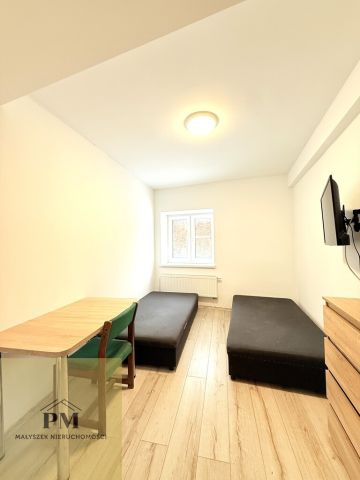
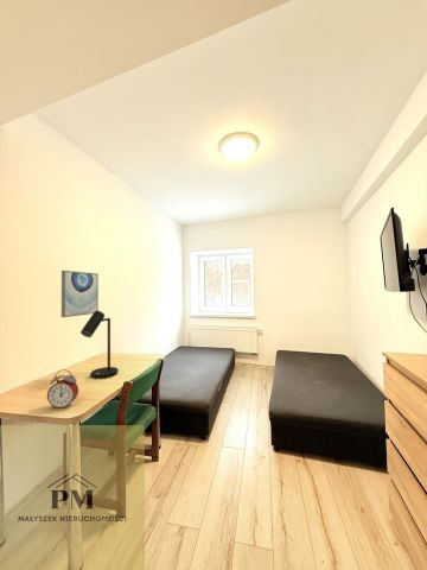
+ alarm clock (63, 387)
+ desk lamp (108, 343)
+ wall art (81, 293)
